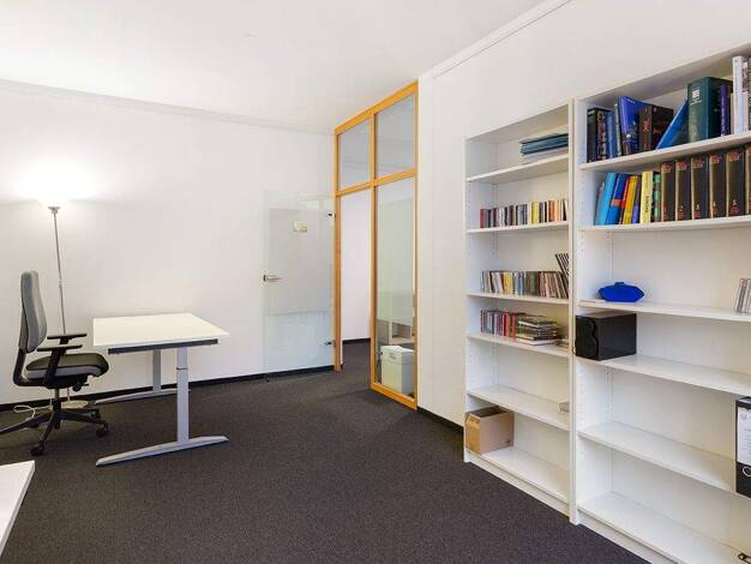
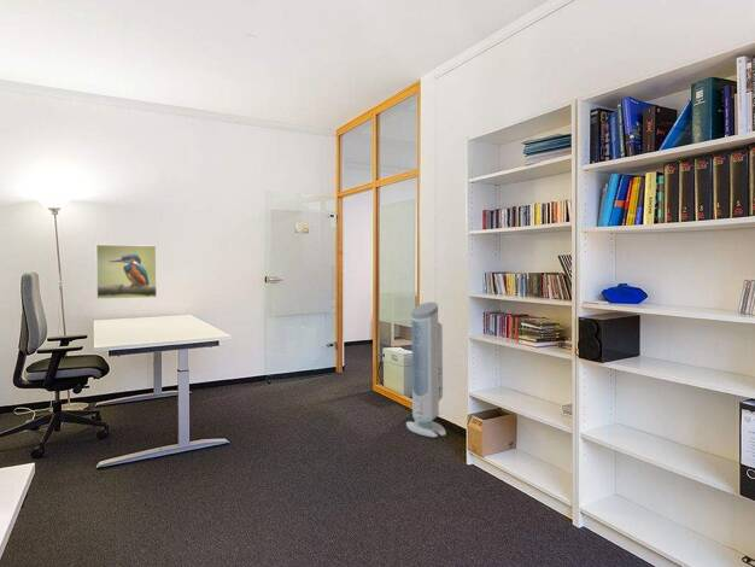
+ air purifier (425, 366)
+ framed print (127, 271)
